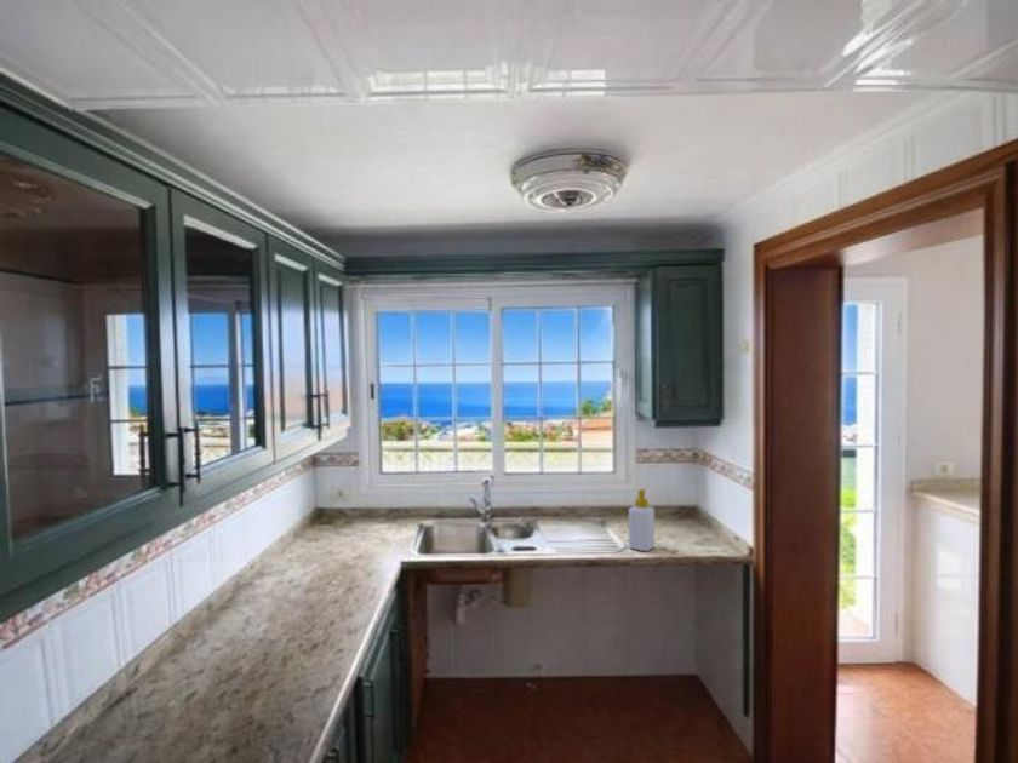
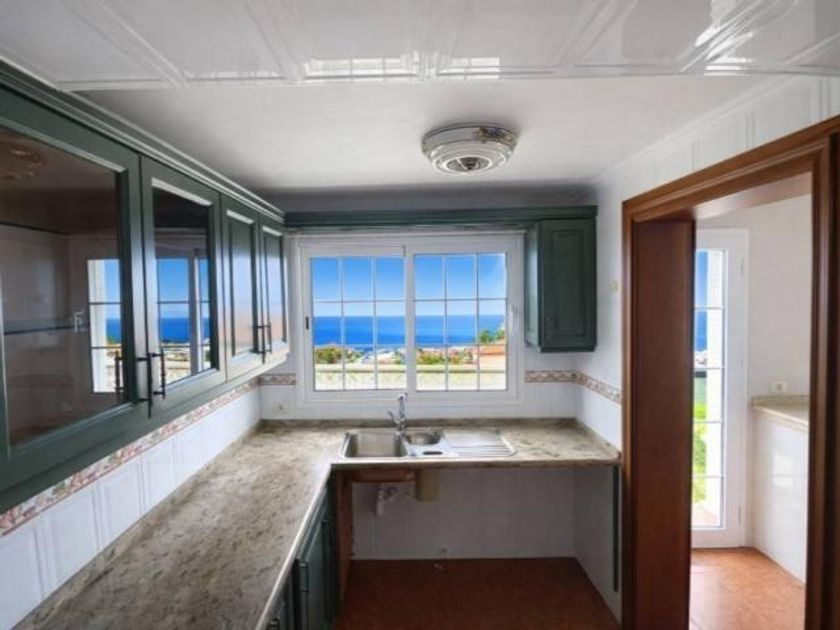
- soap bottle (641, 518)
